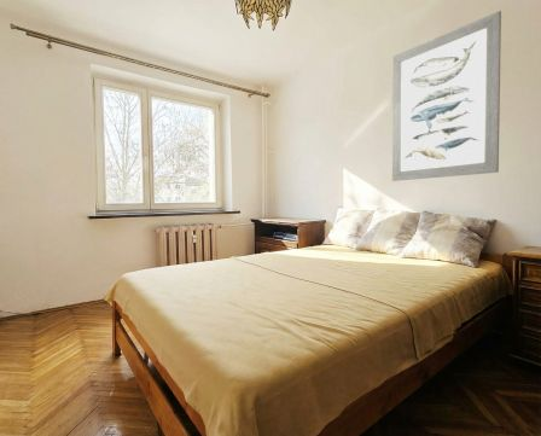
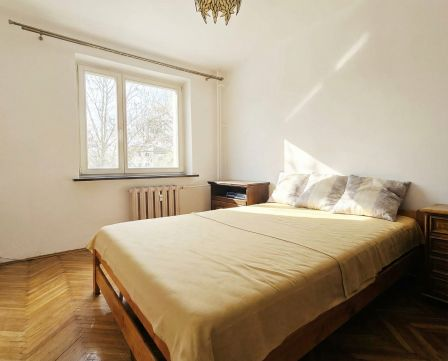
- wall art (438, 107)
